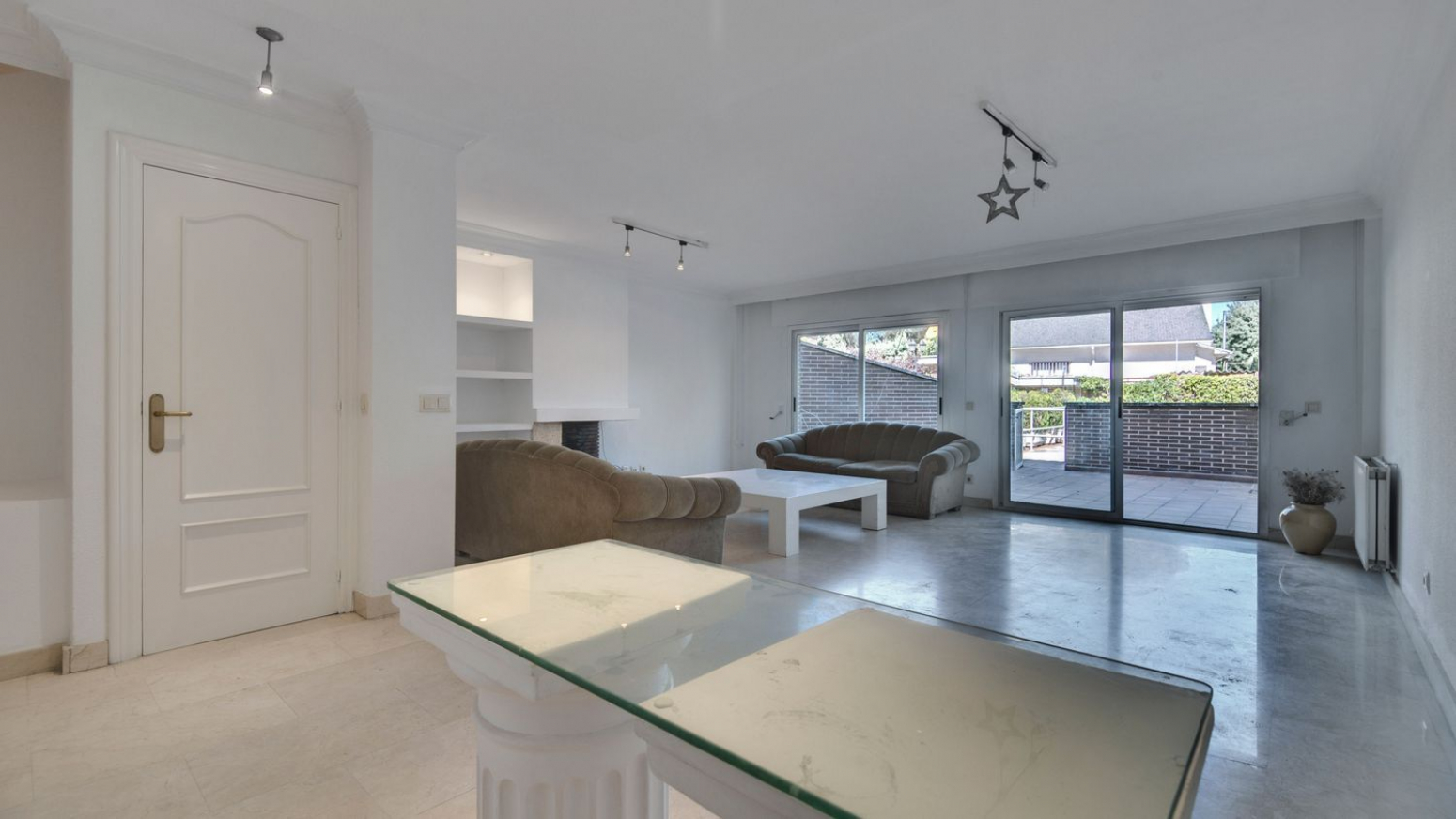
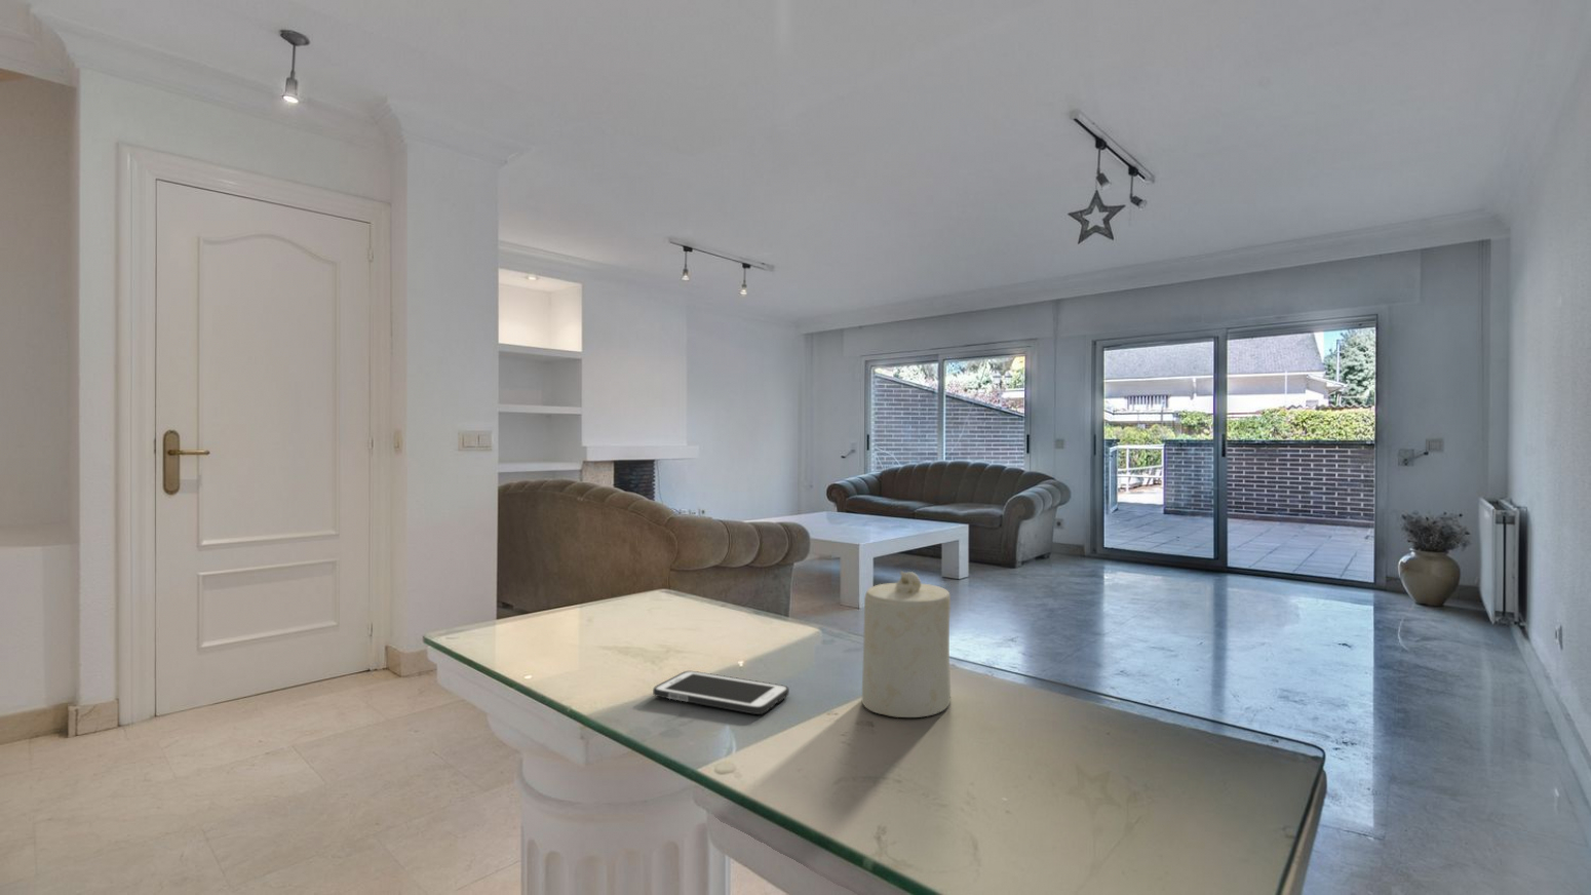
+ cell phone (720, 691)
+ candle (906, 634)
